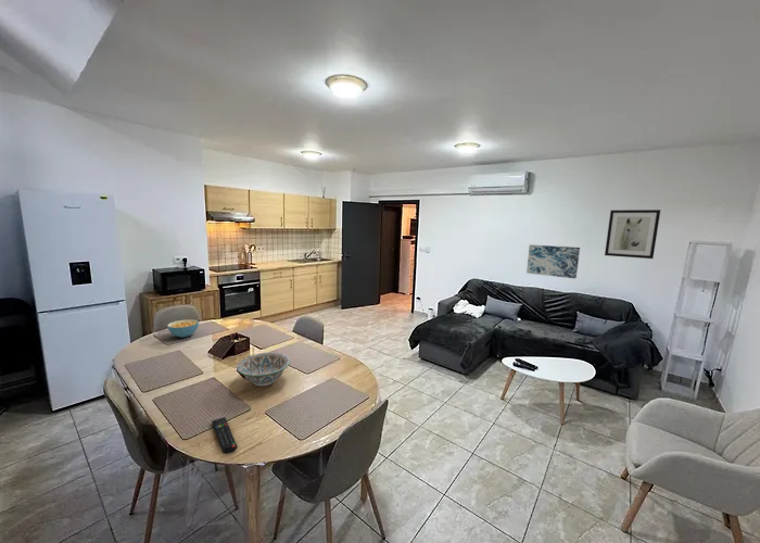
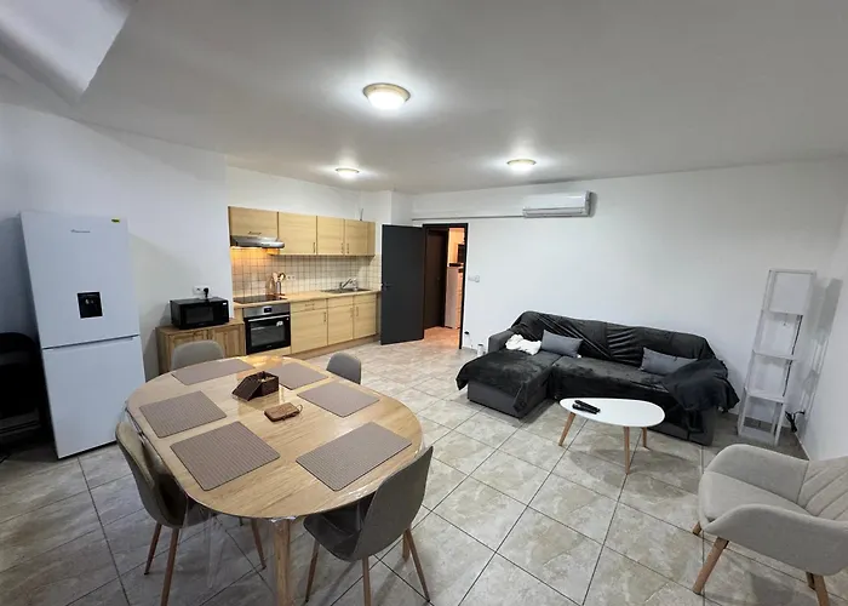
- wall art (631, 233)
- cereal bowl (183, 329)
- decorative bowl (264, 371)
- wall art (552, 261)
- remote control (224, 434)
